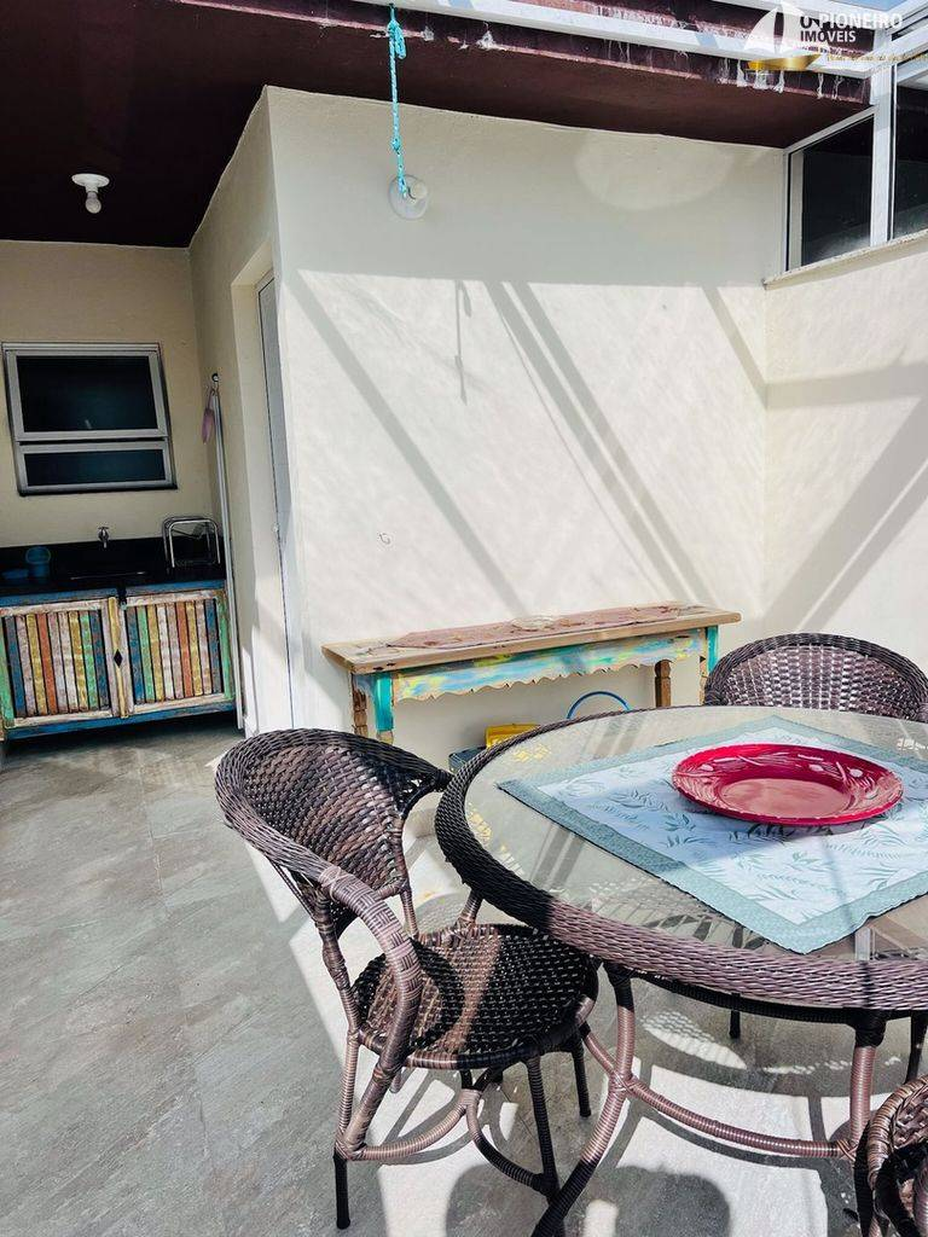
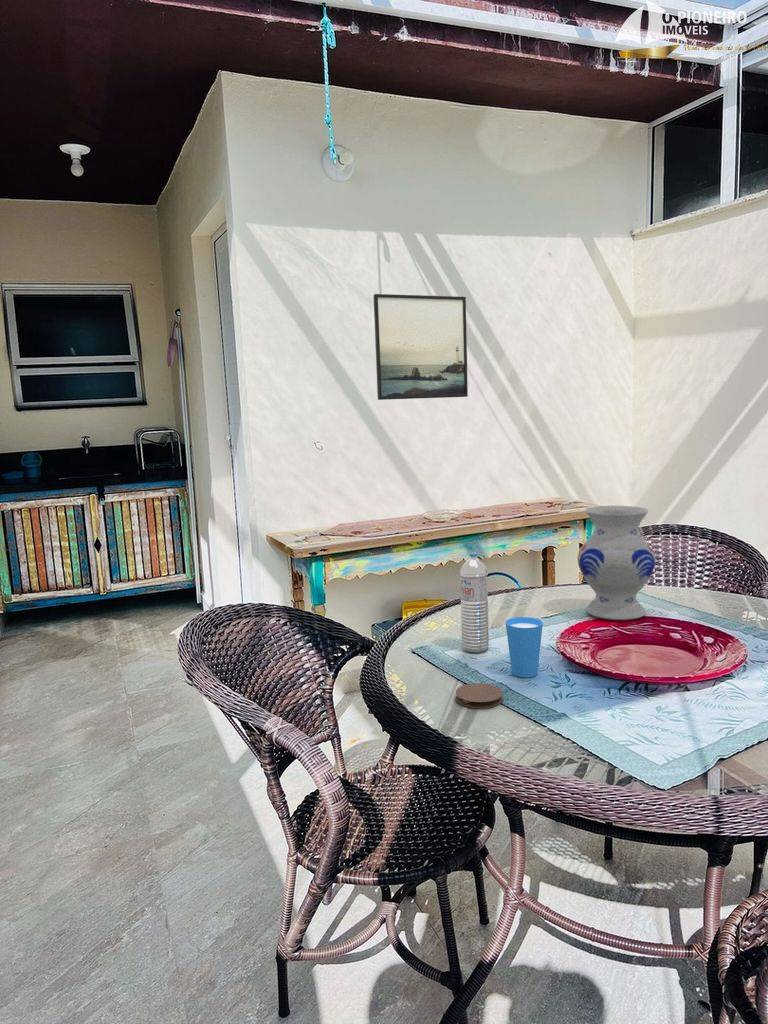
+ water bottle (474, 601)
+ cup (524, 647)
+ coaster (479, 695)
+ vase (616, 562)
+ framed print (422, 347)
